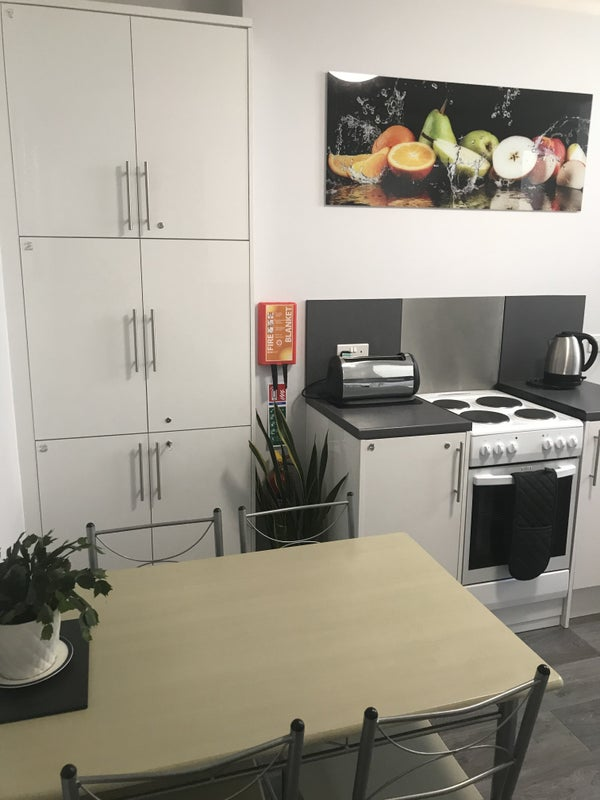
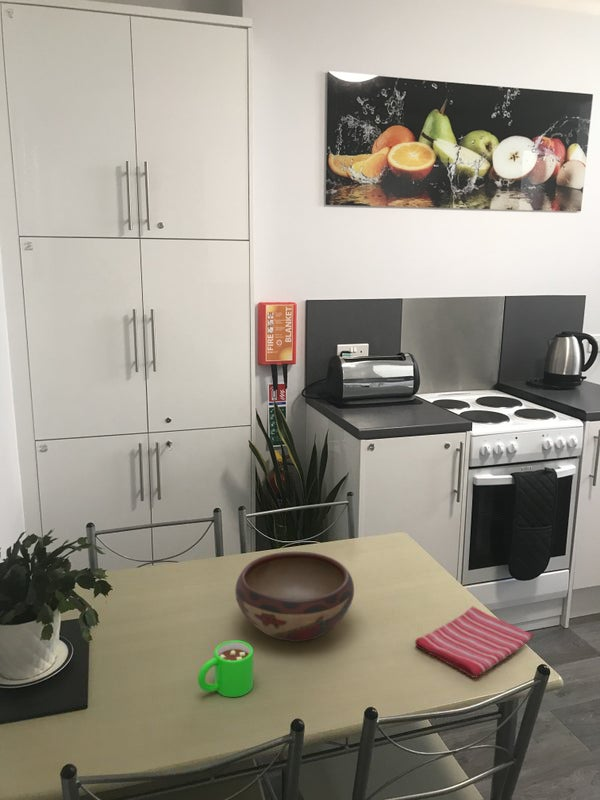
+ dish towel (473, 639)
+ mug (225, 671)
+ decorative bowl (294, 599)
